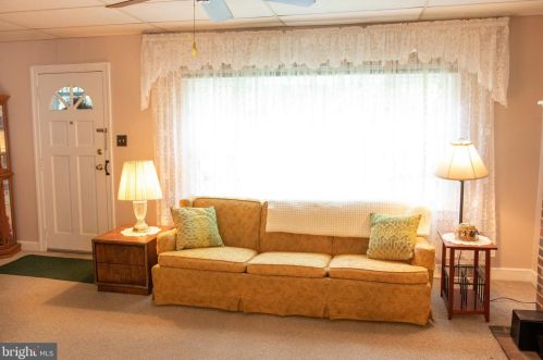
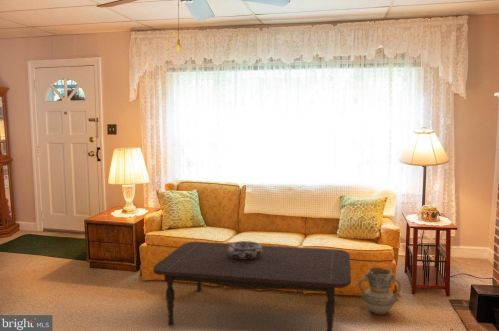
+ coffee table (255, 286)
+ ceramic jug (379, 291)
+ decorative bowl (245, 251)
